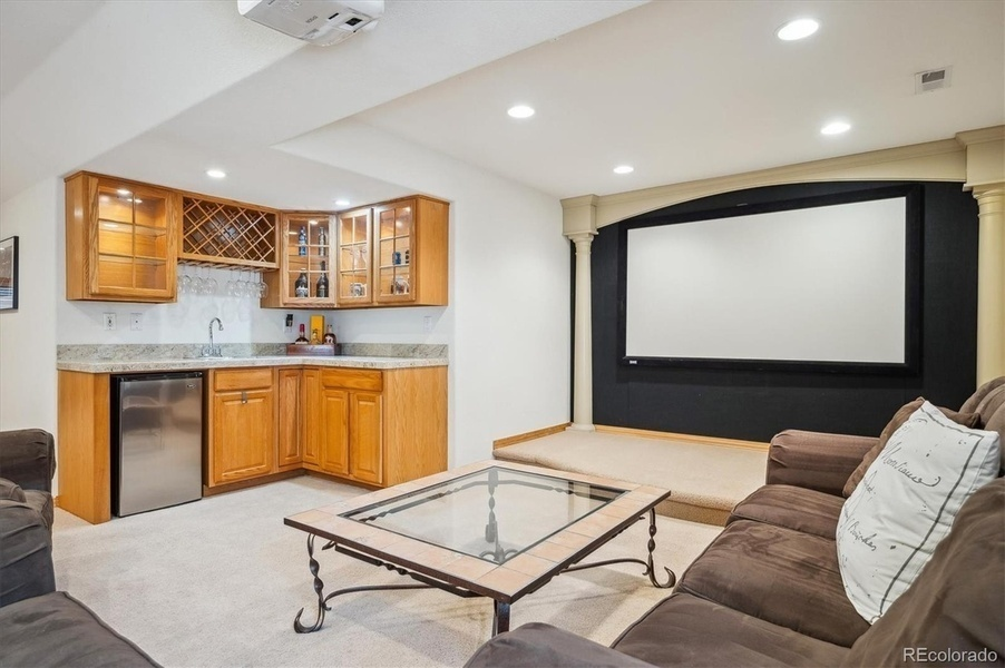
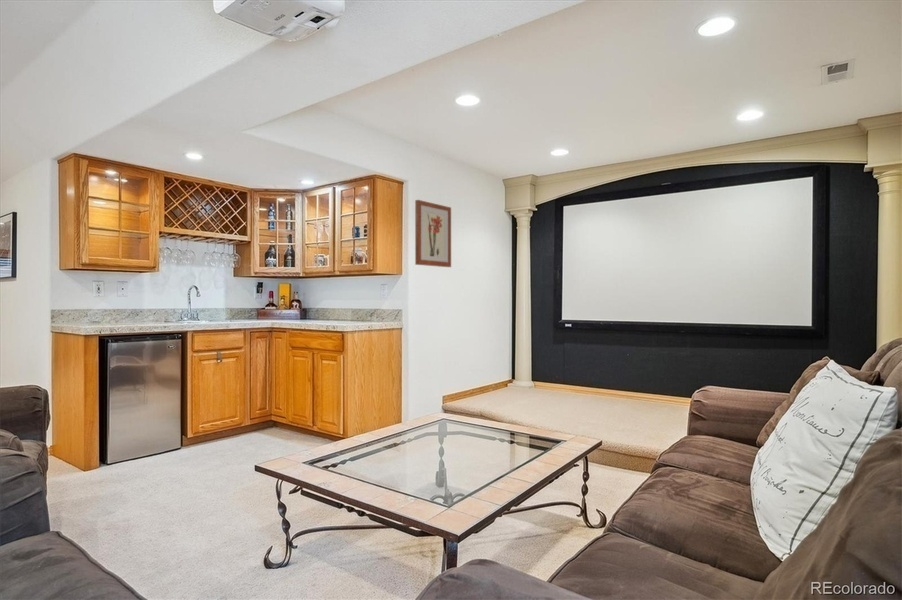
+ wall art (433, 235)
